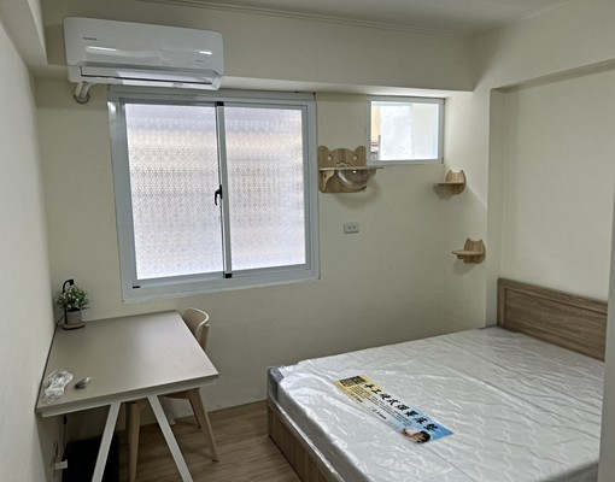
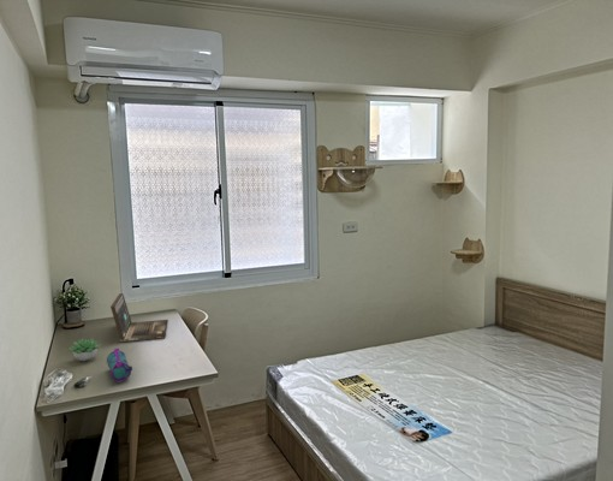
+ laptop (142, 321)
+ pencil case (118, 364)
+ succulent plant (84, 350)
